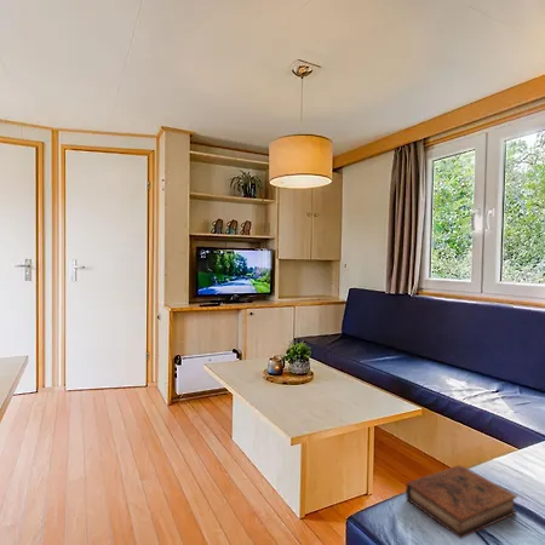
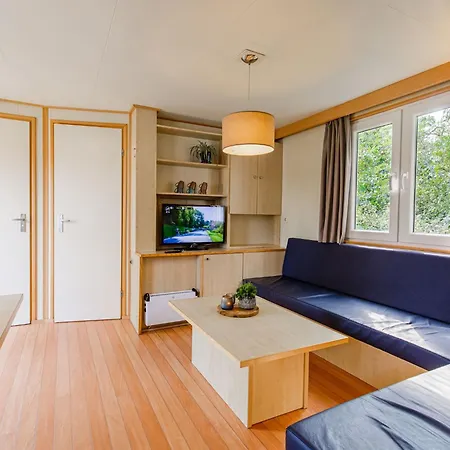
- book (459, 497)
